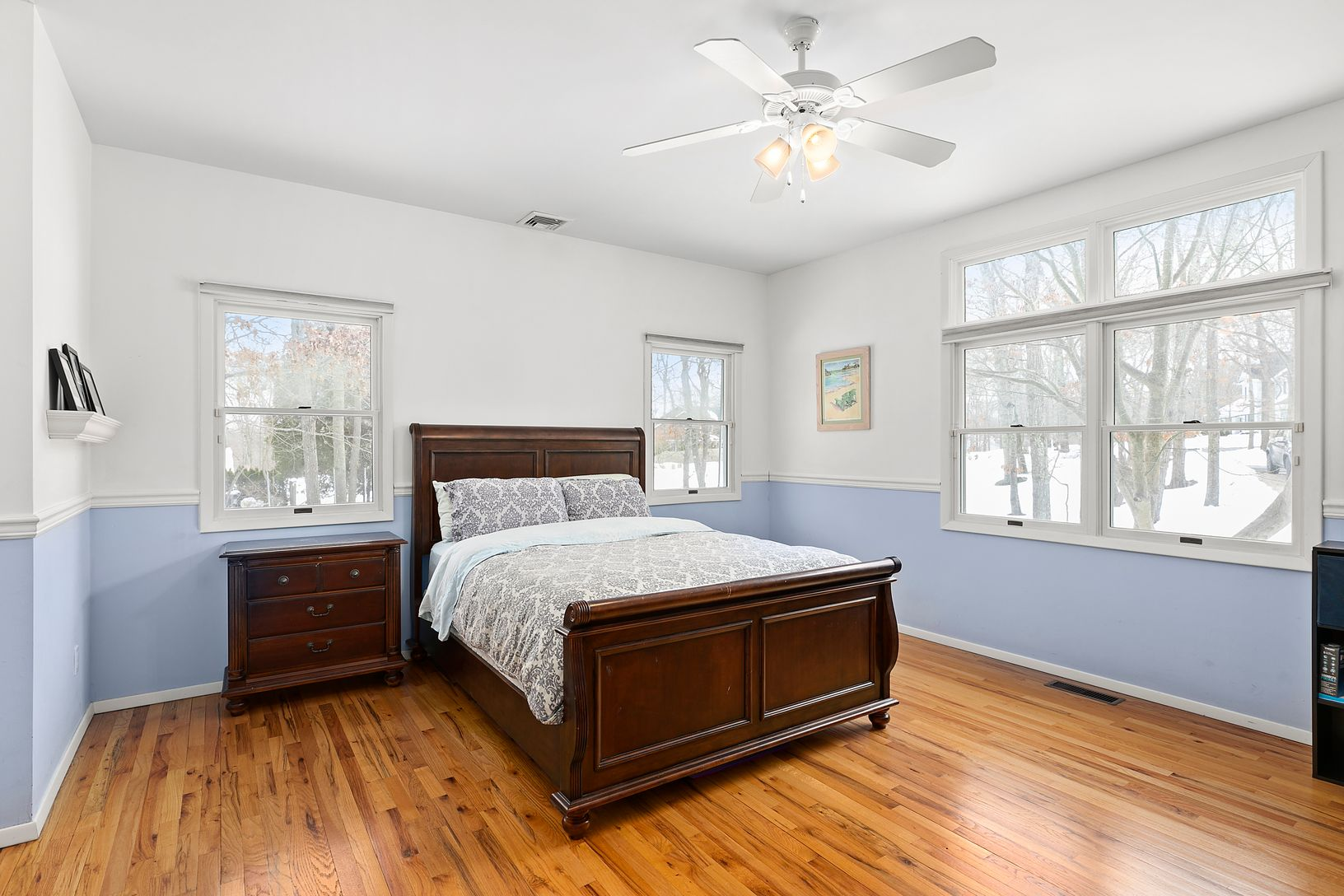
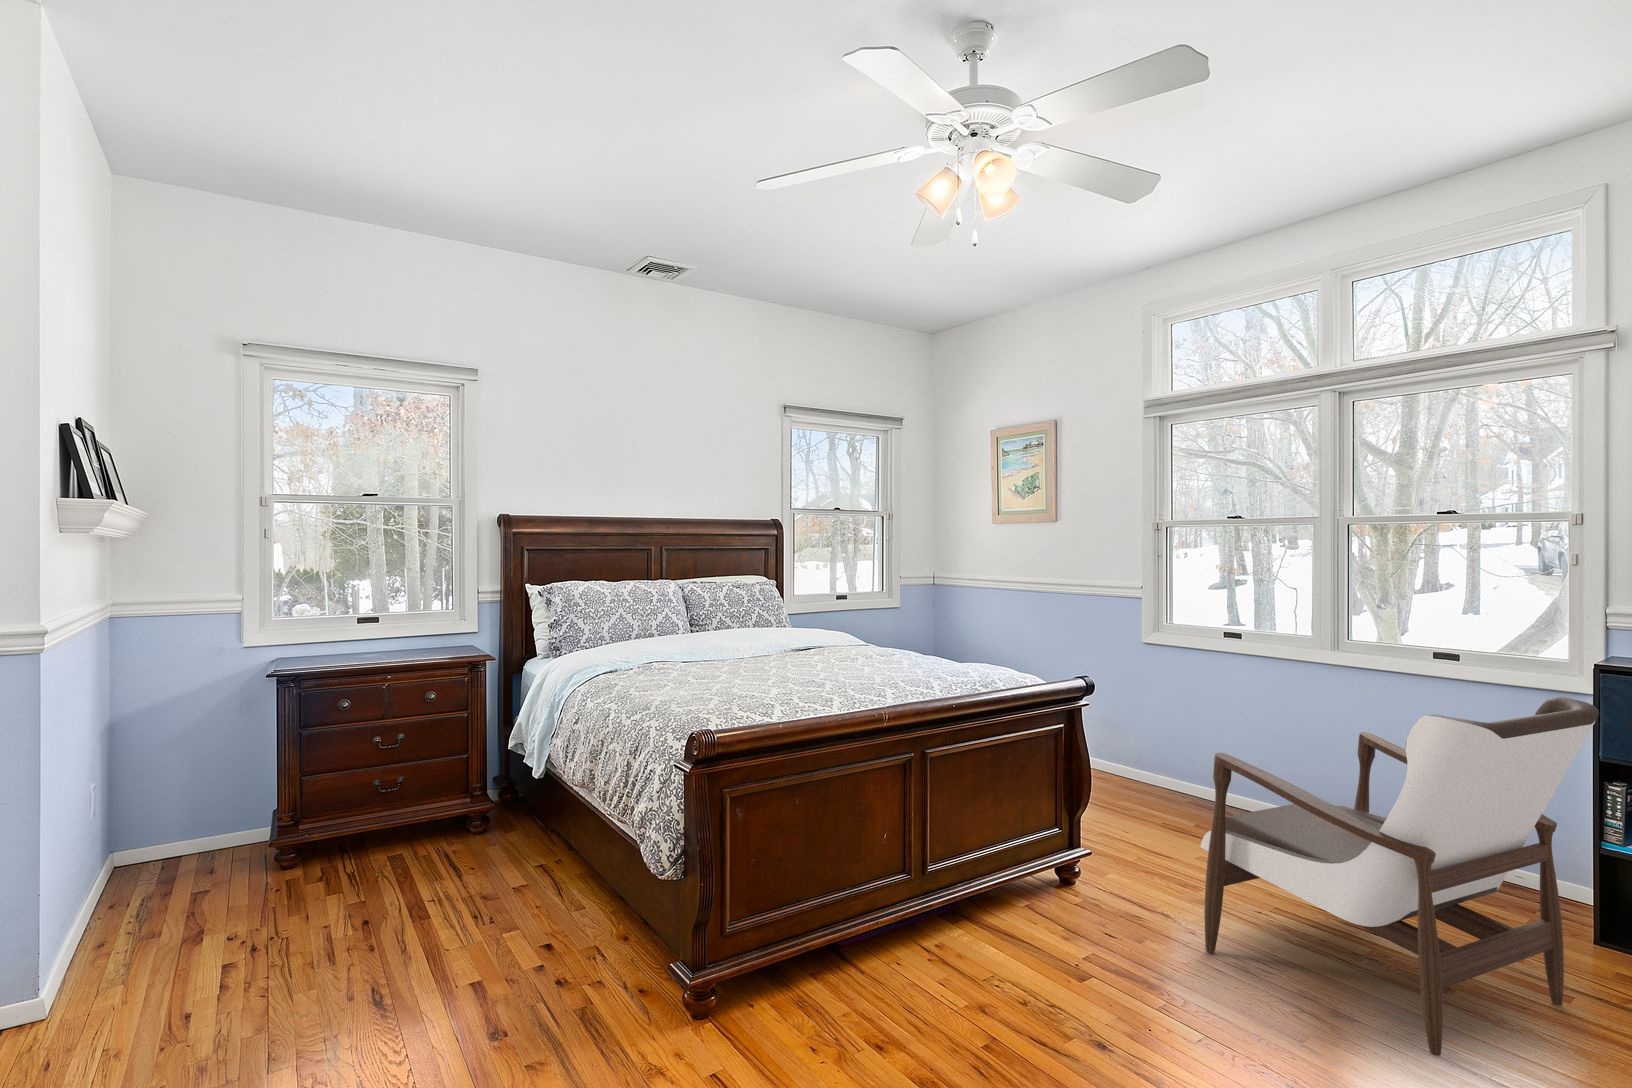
+ armchair (1386, 832)
